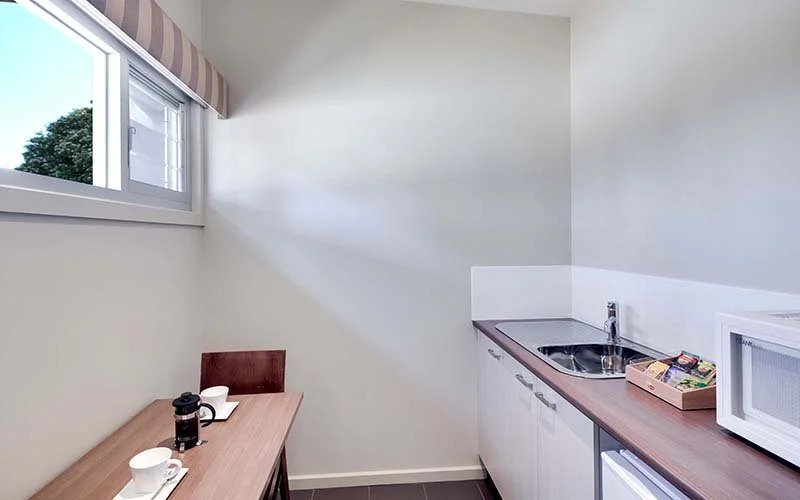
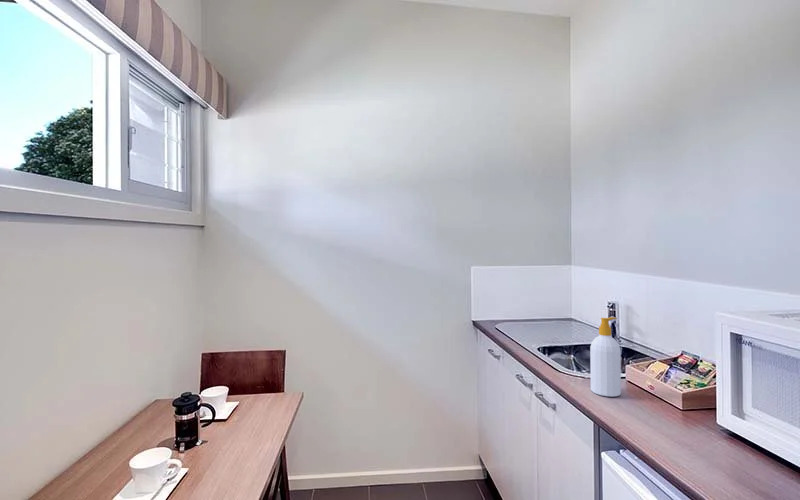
+ soap bottle (606, 355)
